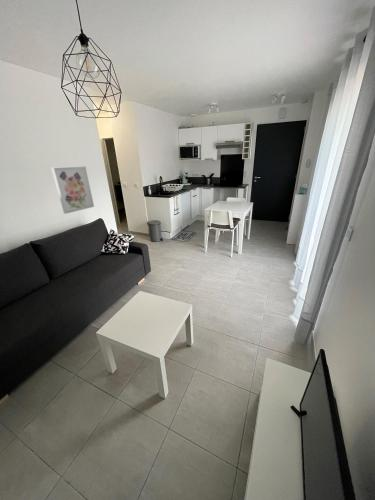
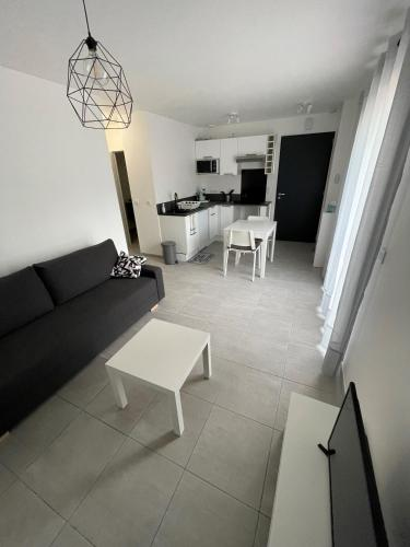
- wall art (75, 189)
